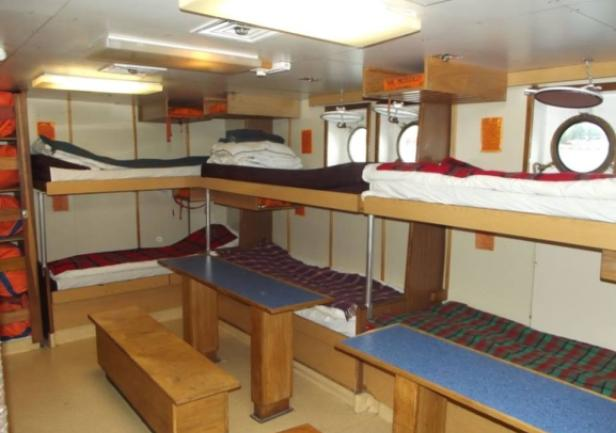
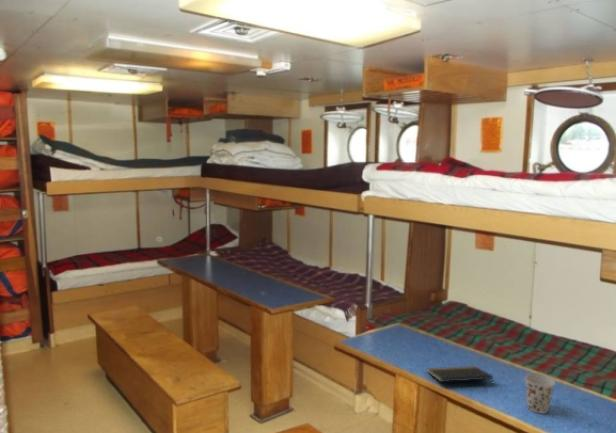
+ cup (538, 394)
+ notepad (458, 373)
